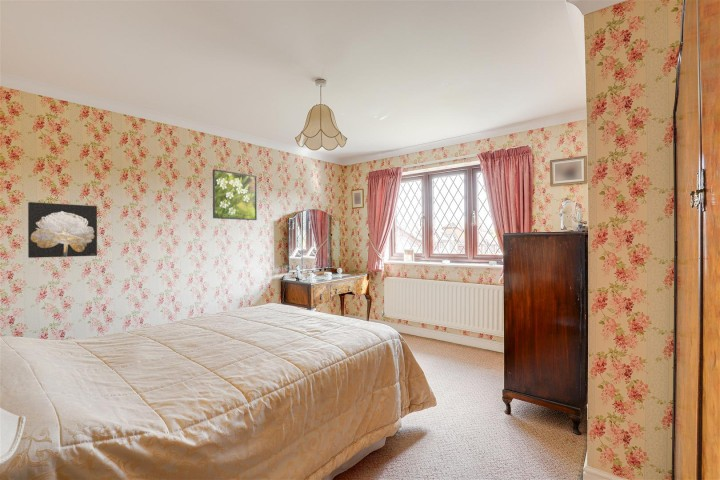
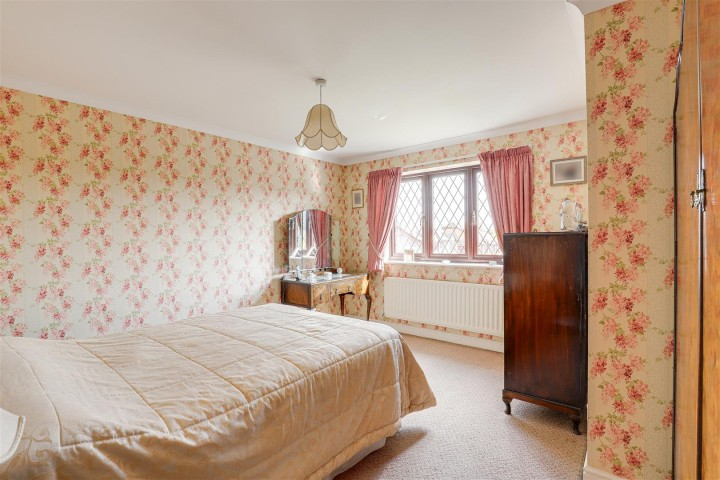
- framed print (235, 196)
- wall art (64, 230)
